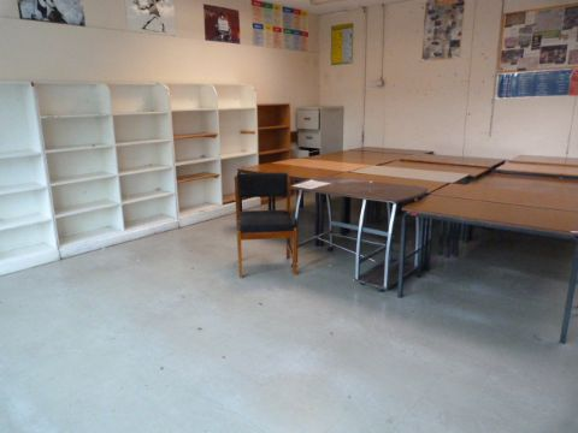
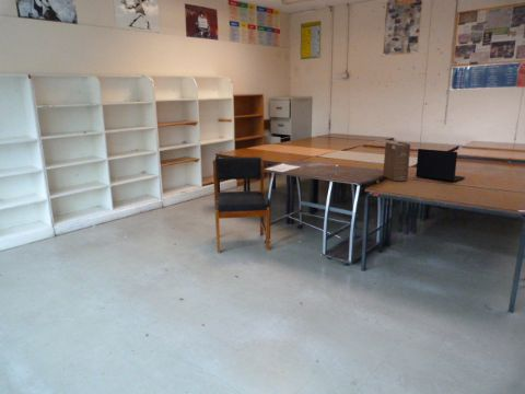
+ book (396, 161)
+ laptop (441, 163)
